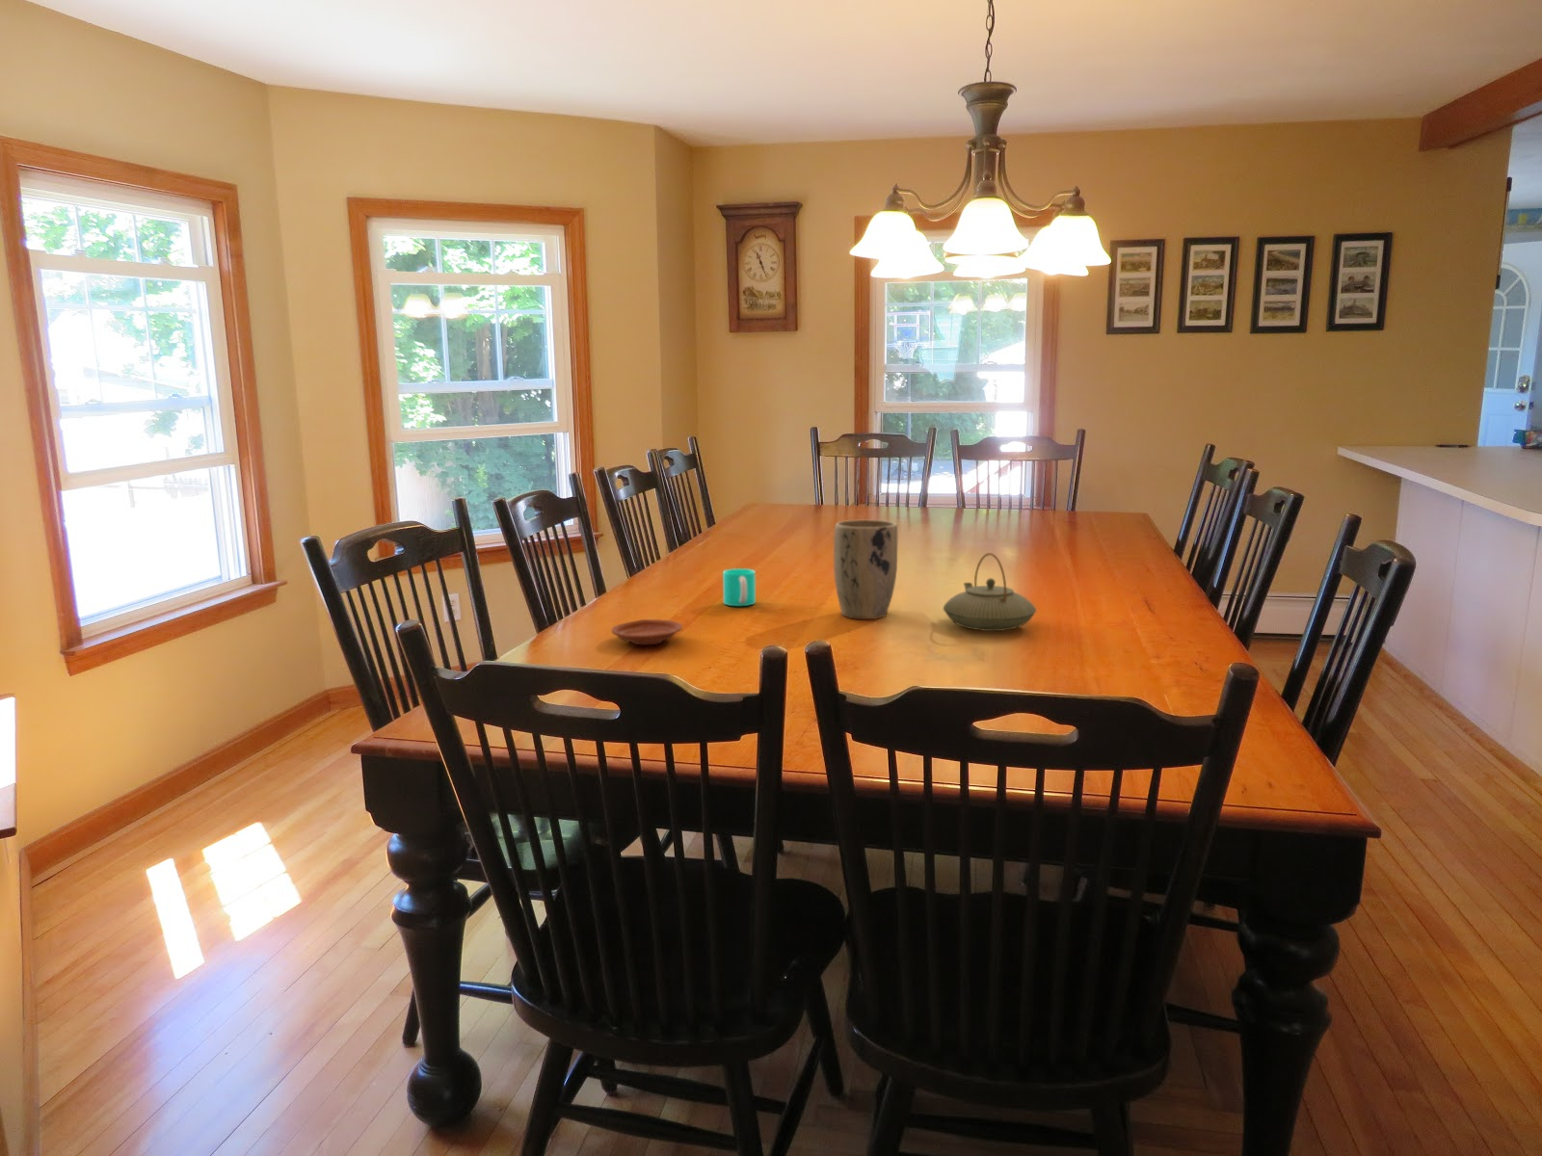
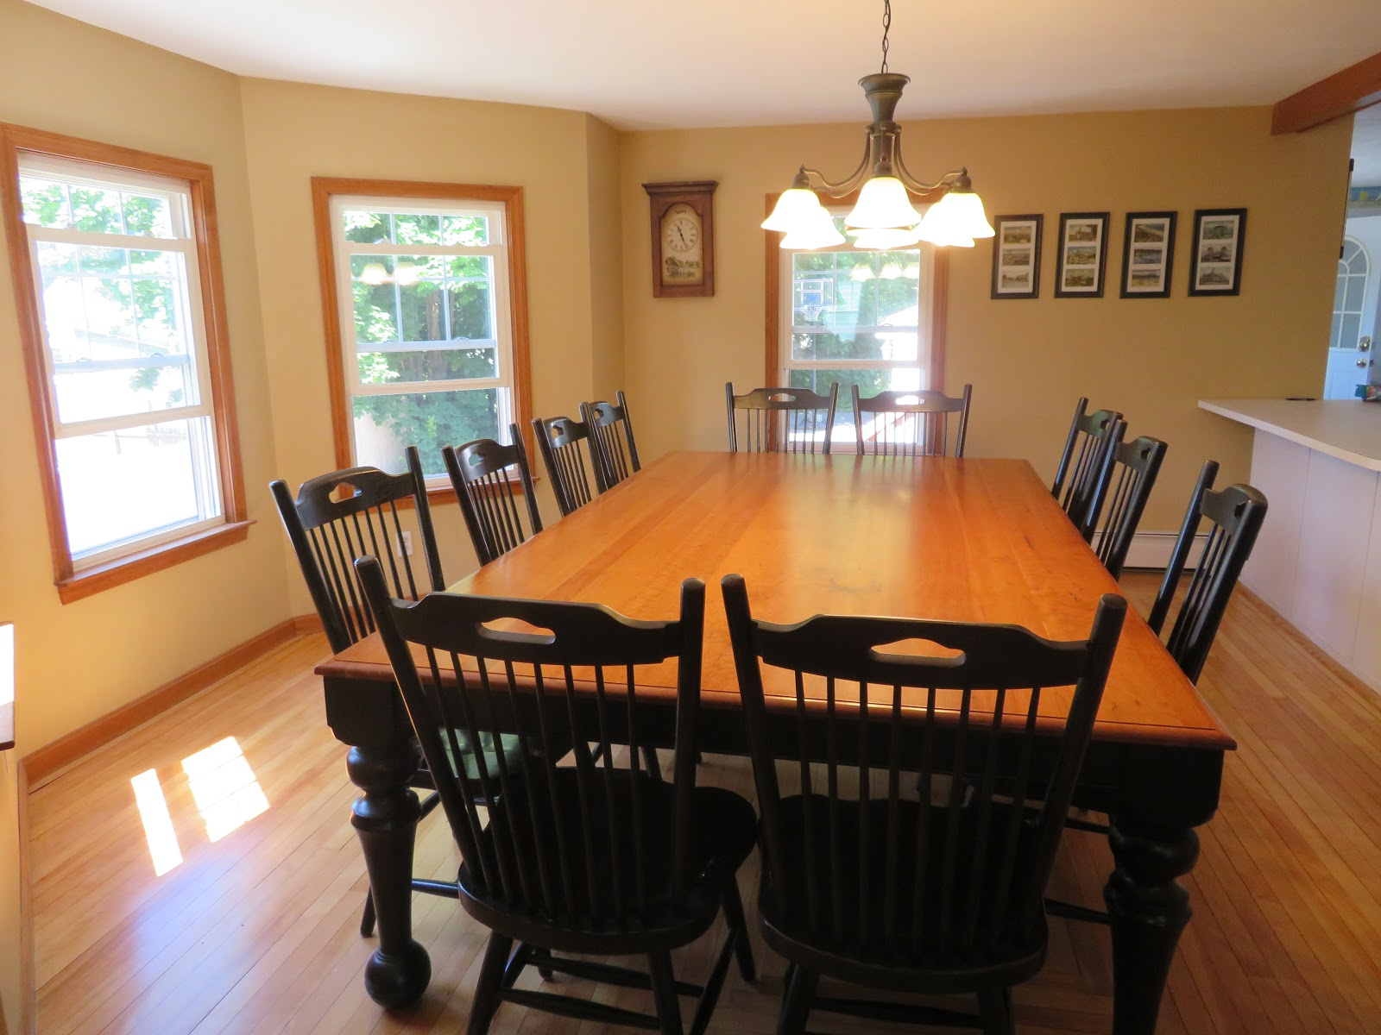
- plate (647, 634)
- plant pot (864, 570)
- teapot (987, 588)
- cup (741, 588)
